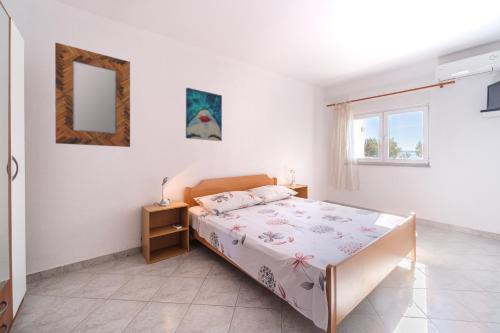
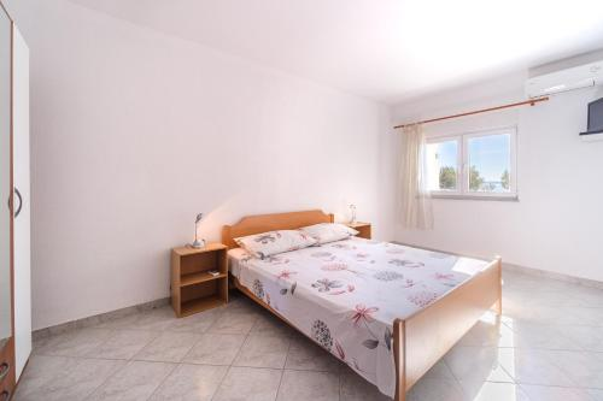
- home mirror (95, 99)
- wall art (204, 115)
